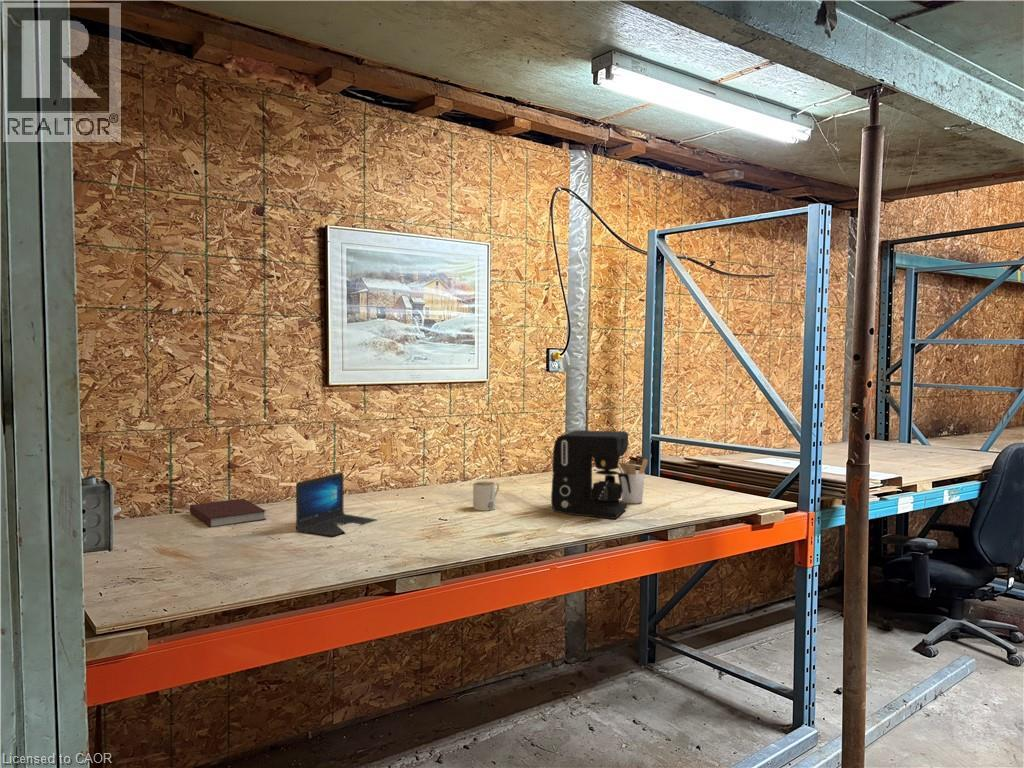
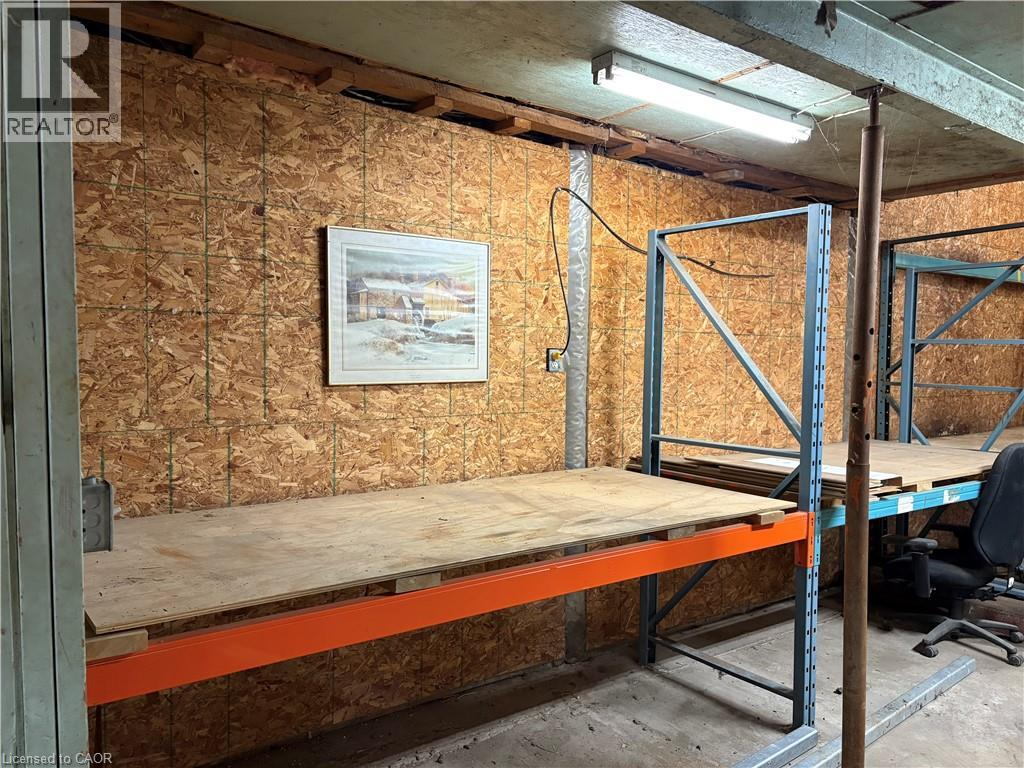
- laptop (337, 502)
- utensil holder (630, 480)
- notebook (227, 512)
- coffee maker (595, 472)
- mug (487, 495)
